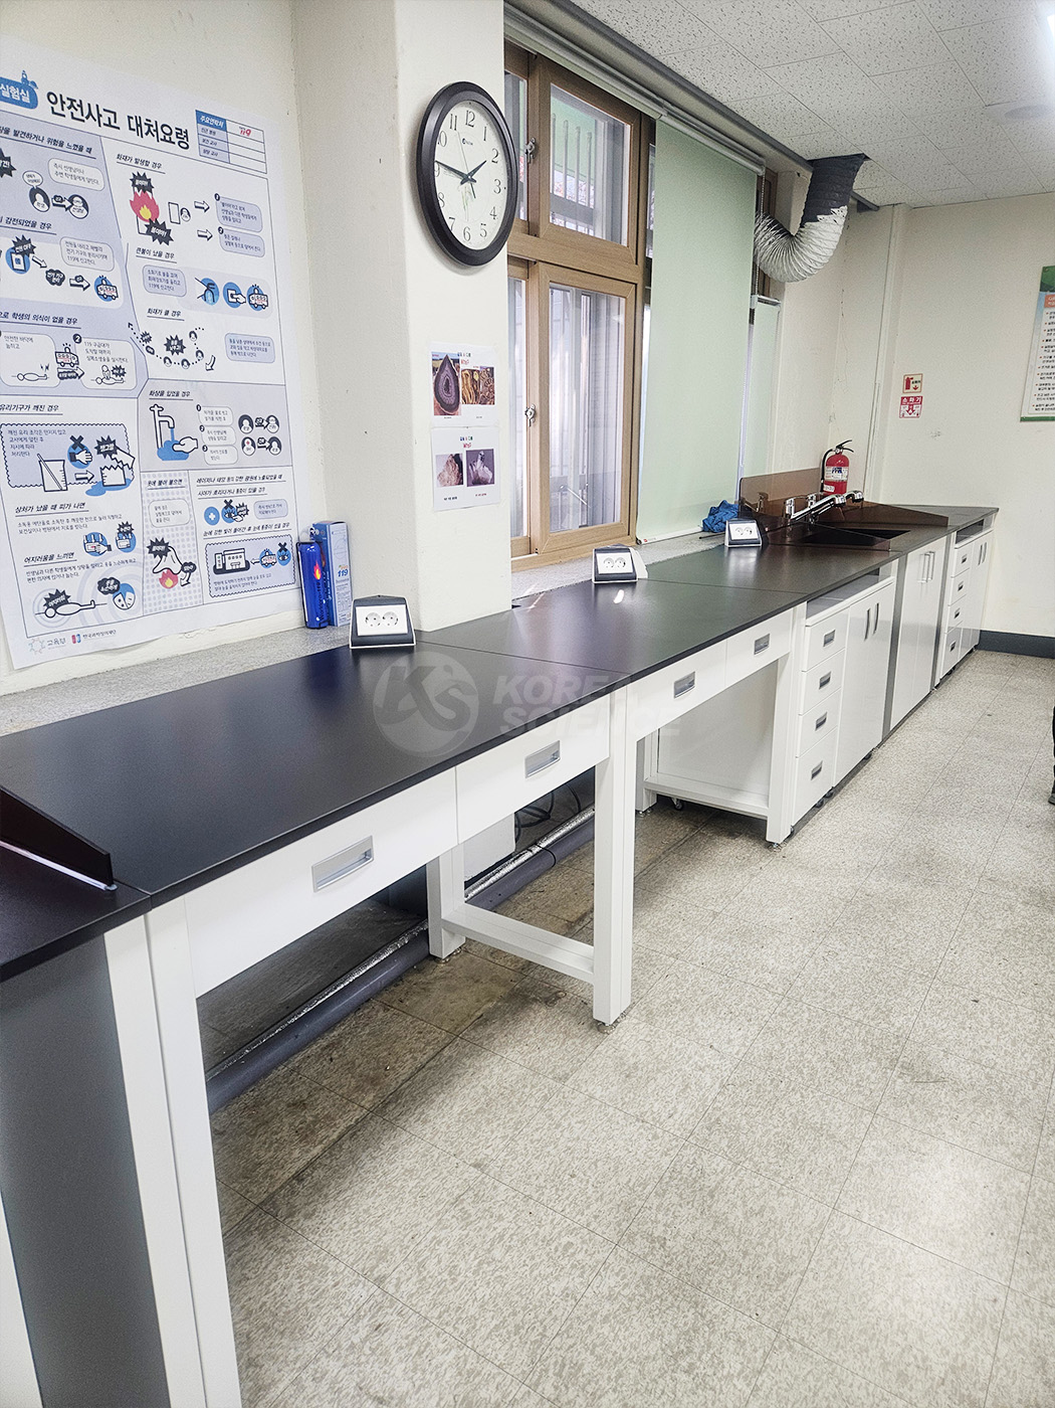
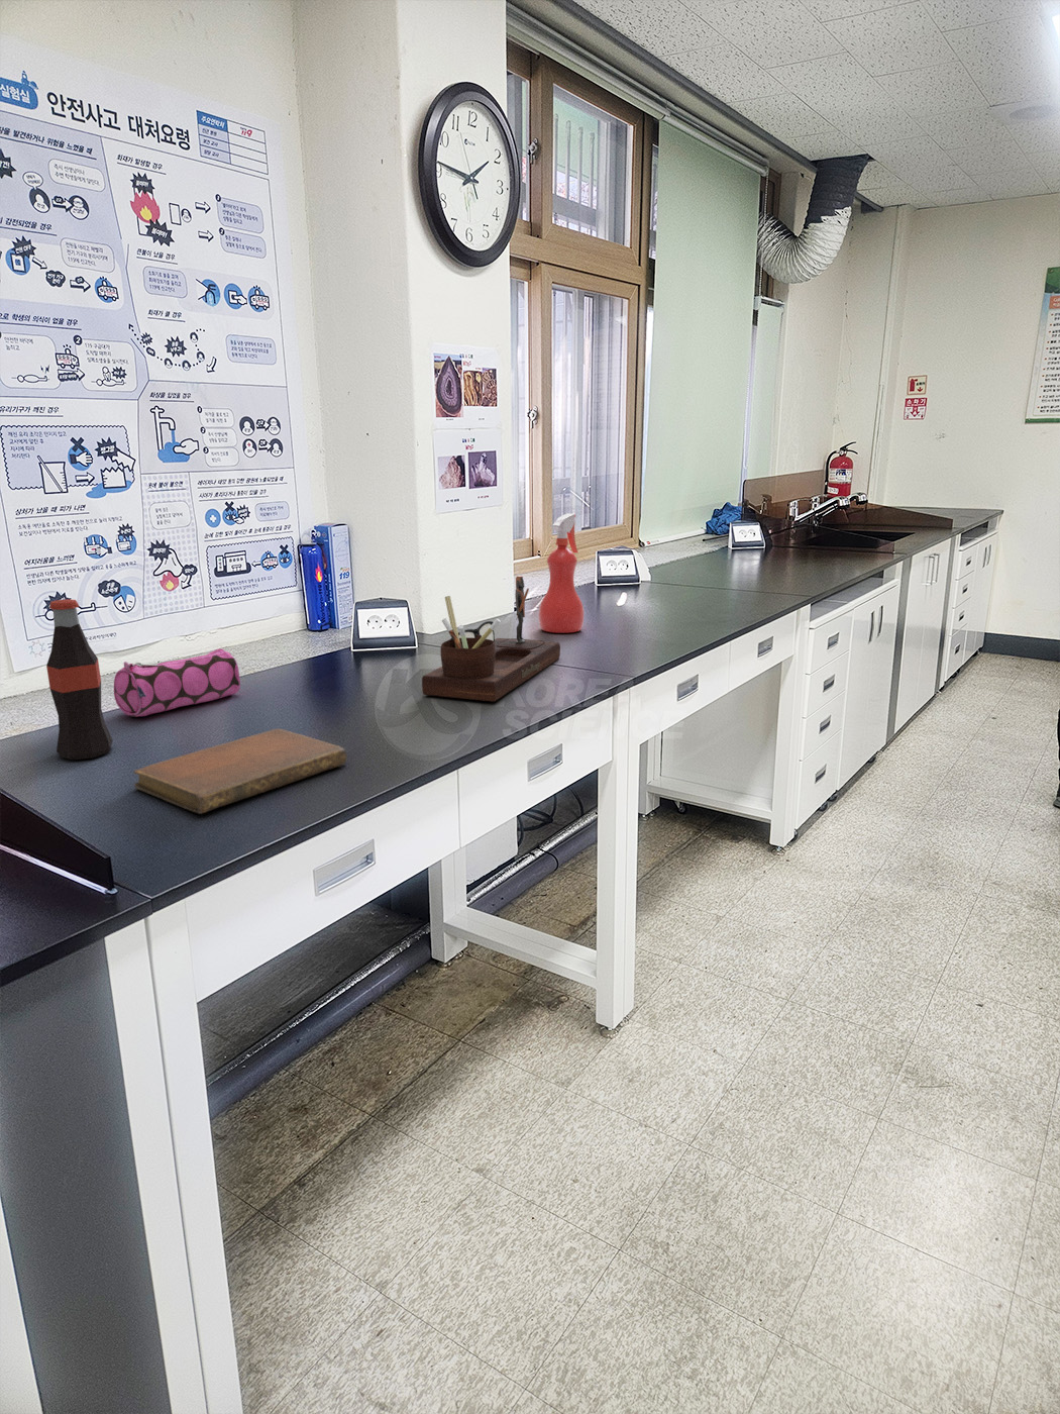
+ notebook (244, 767)
+ spray bottle (563, 572)
+ desk organizer (491, 632)
+ bottle (75, 678)
+ pencil case (179, 679)
